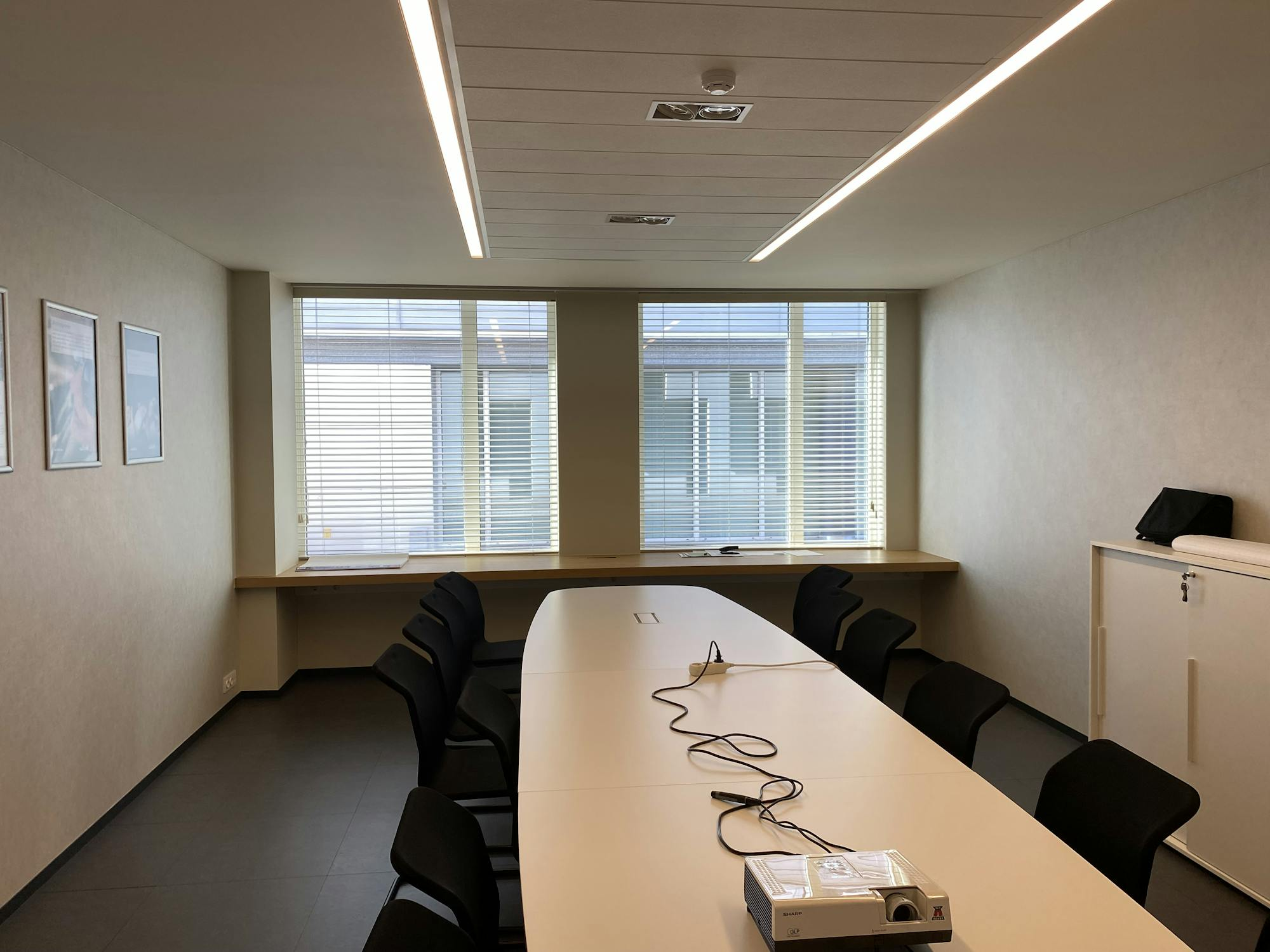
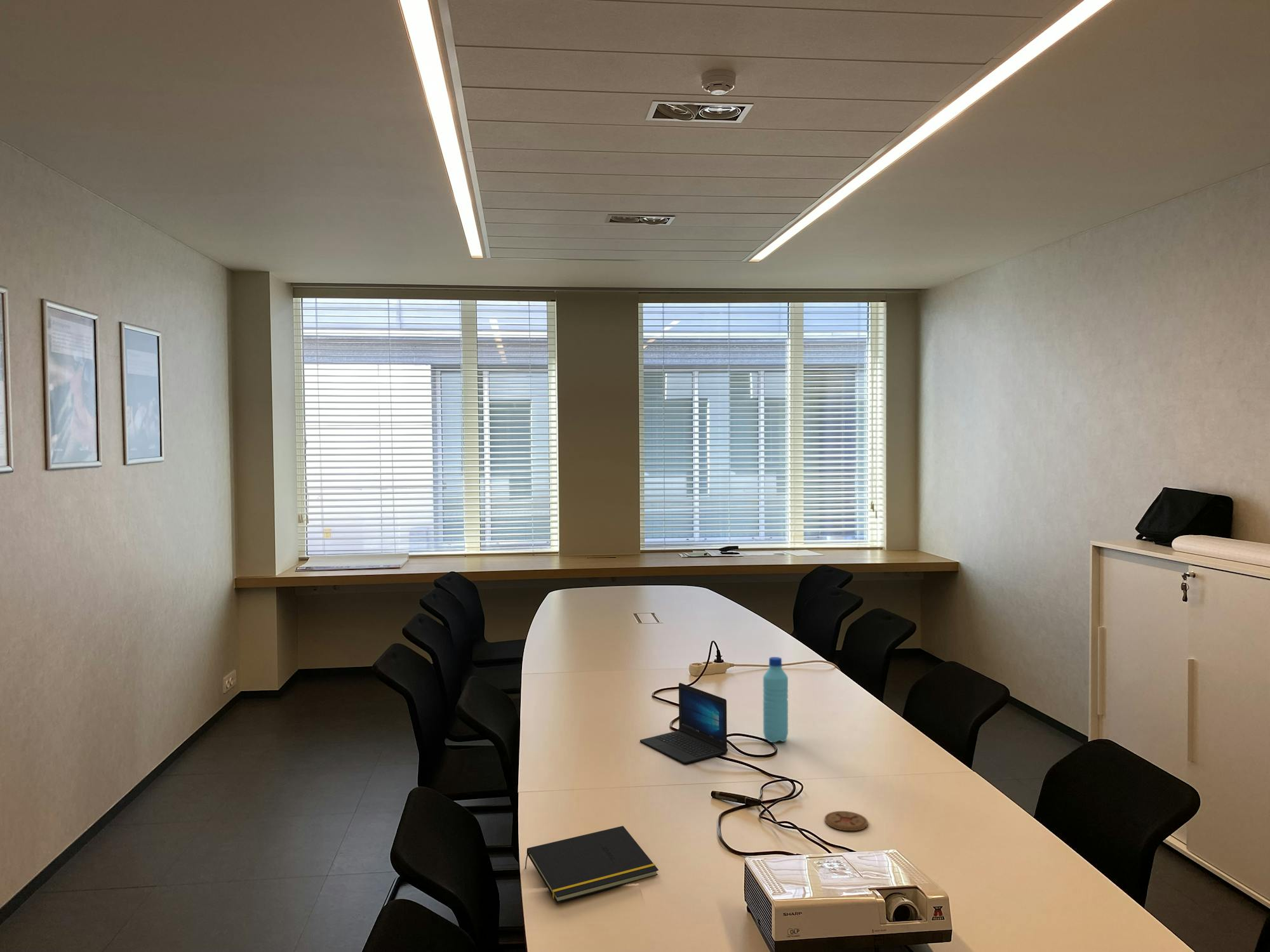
+ notepad (592, 861)
+ laptop (683, 721)
+ coaster (846, 821)
+ water bottle (775, 699)
